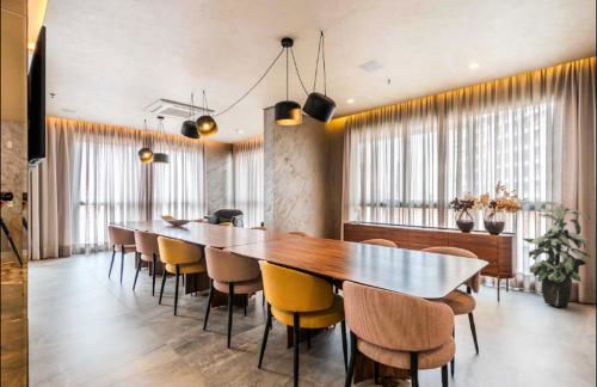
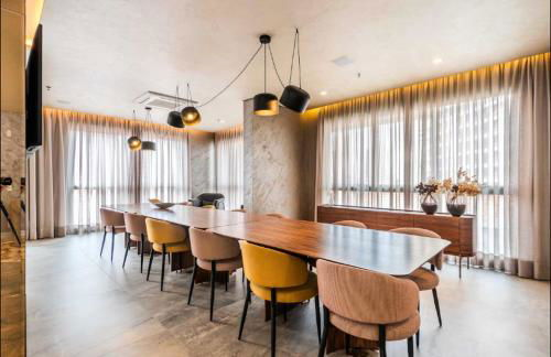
- indoor plant (554, 253)
